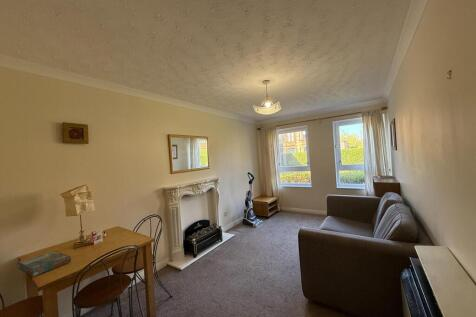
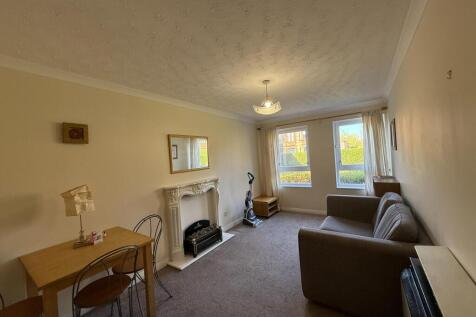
- board game (44, 262)
